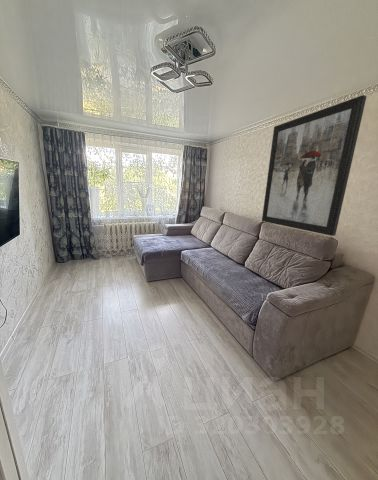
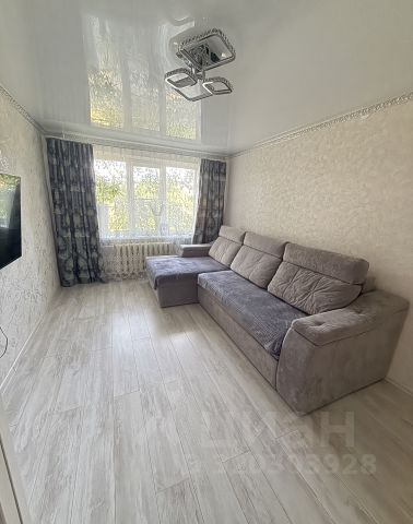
- wall art (300, 174)
